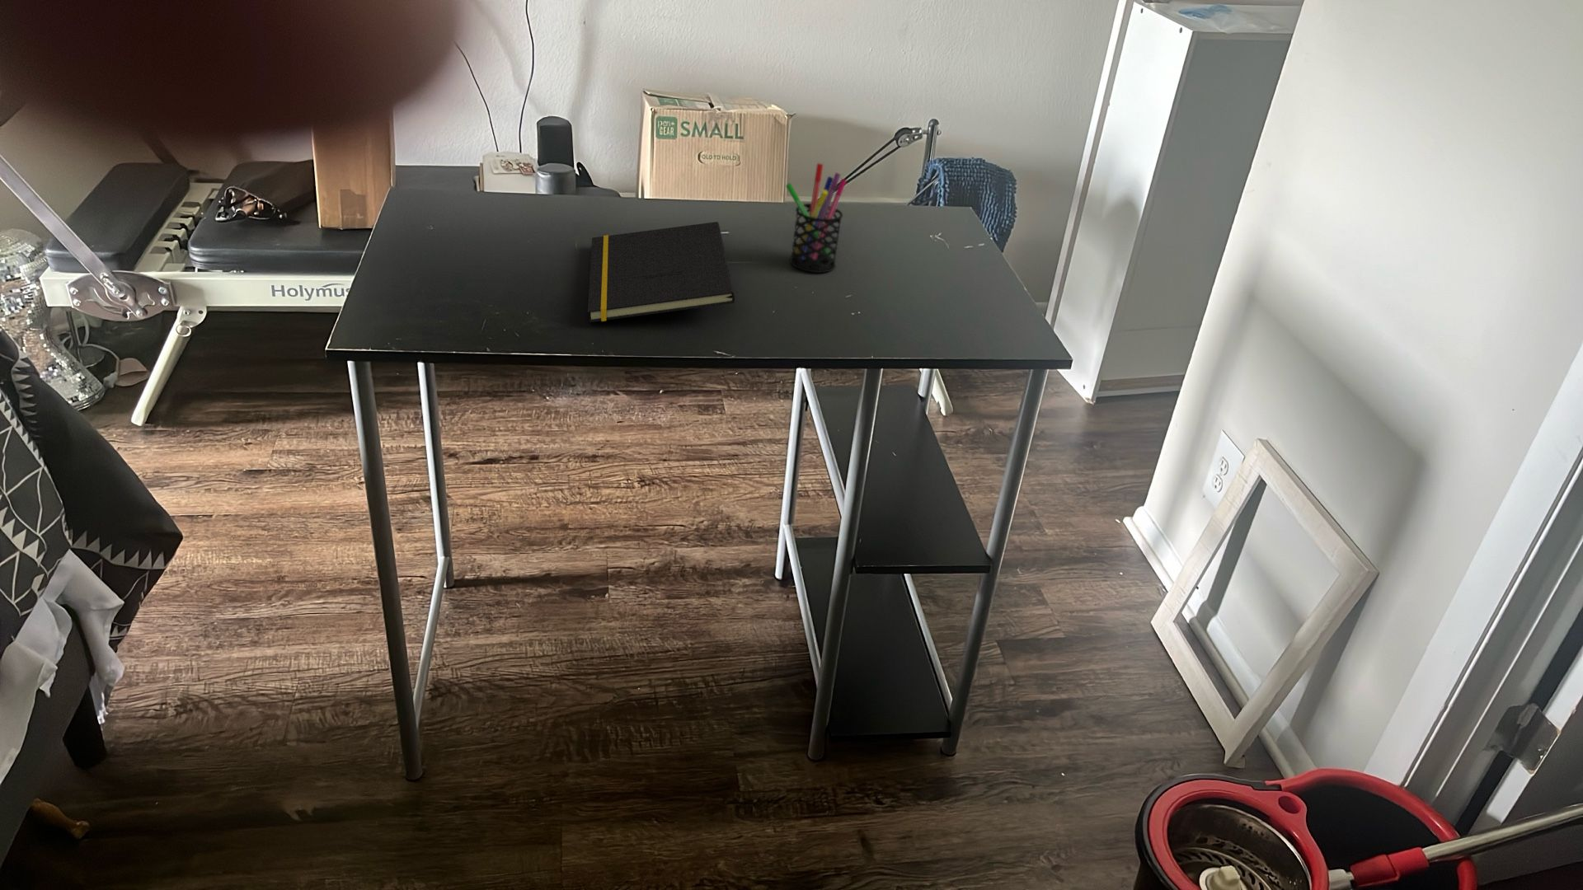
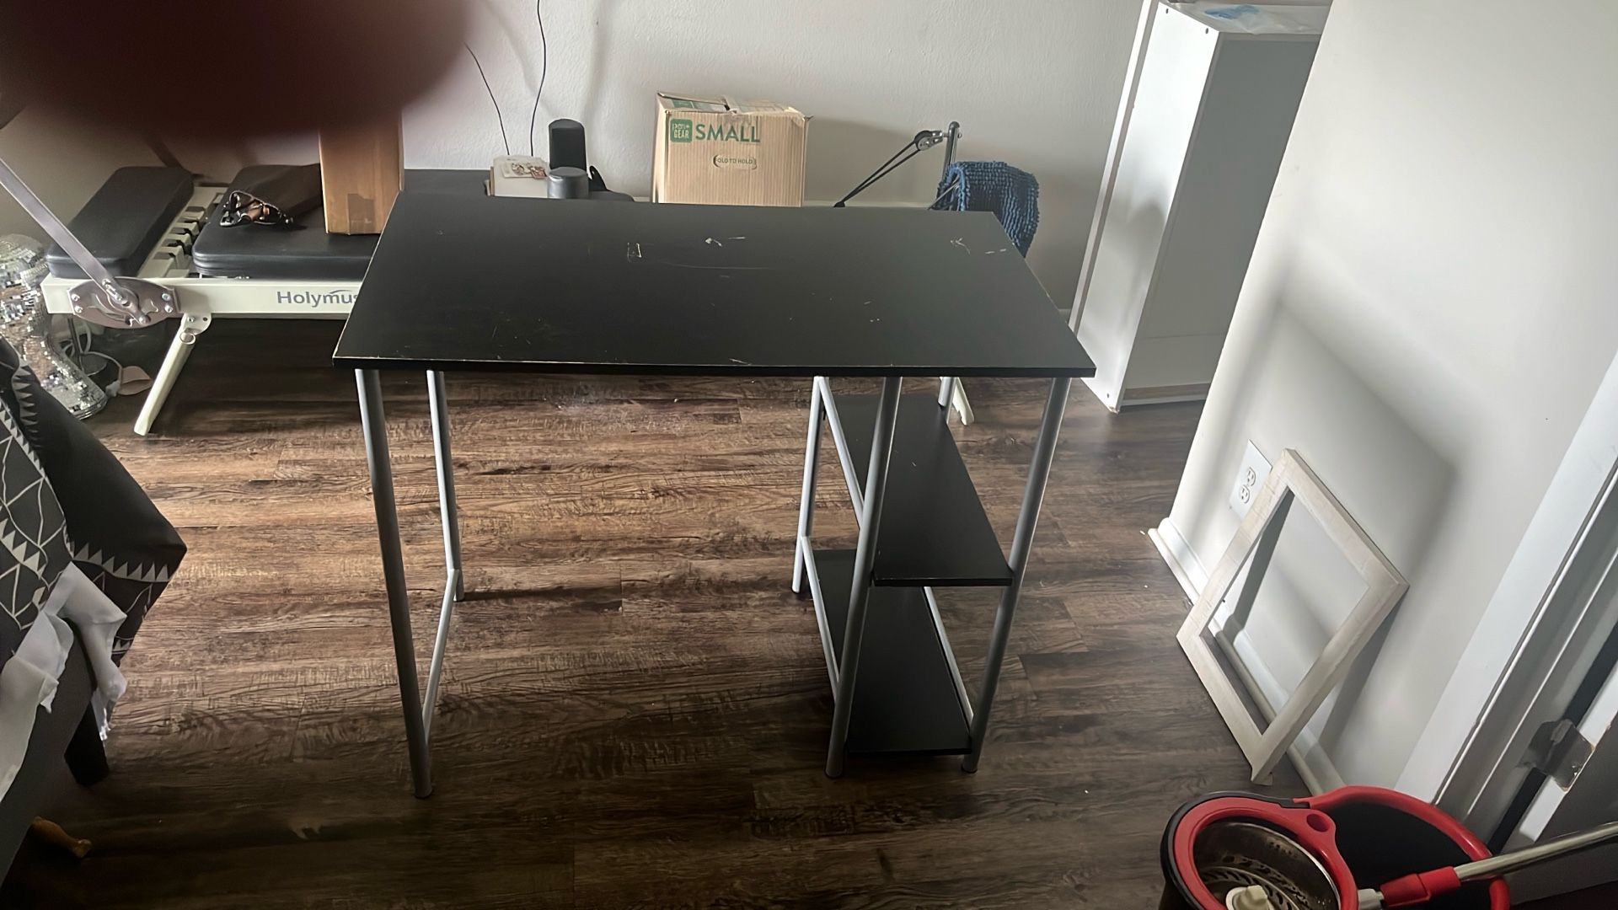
- notepad (658, 267)
- pen holder (812, 216)
